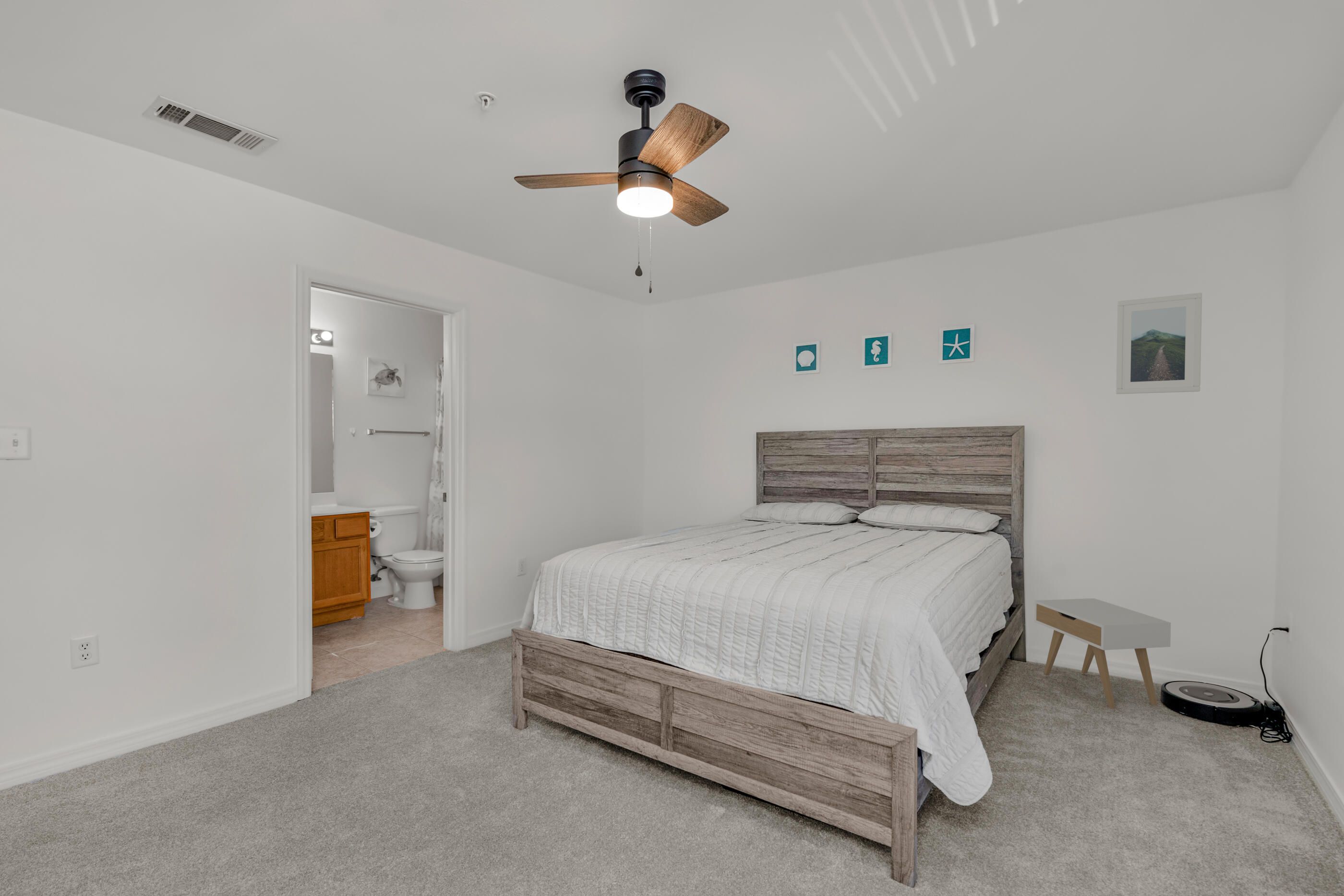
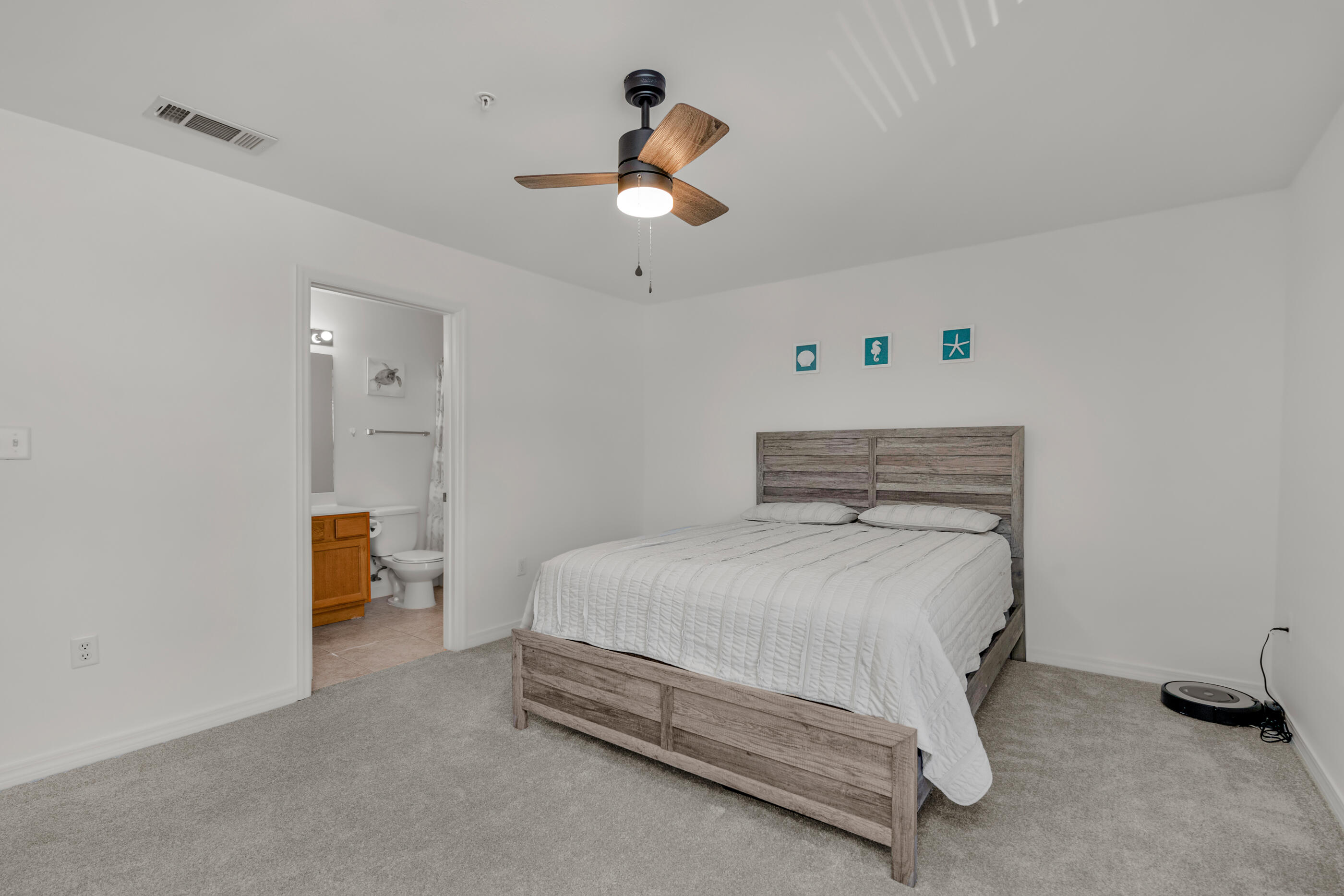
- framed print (1157, 345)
- nightstand (1098, 650)
